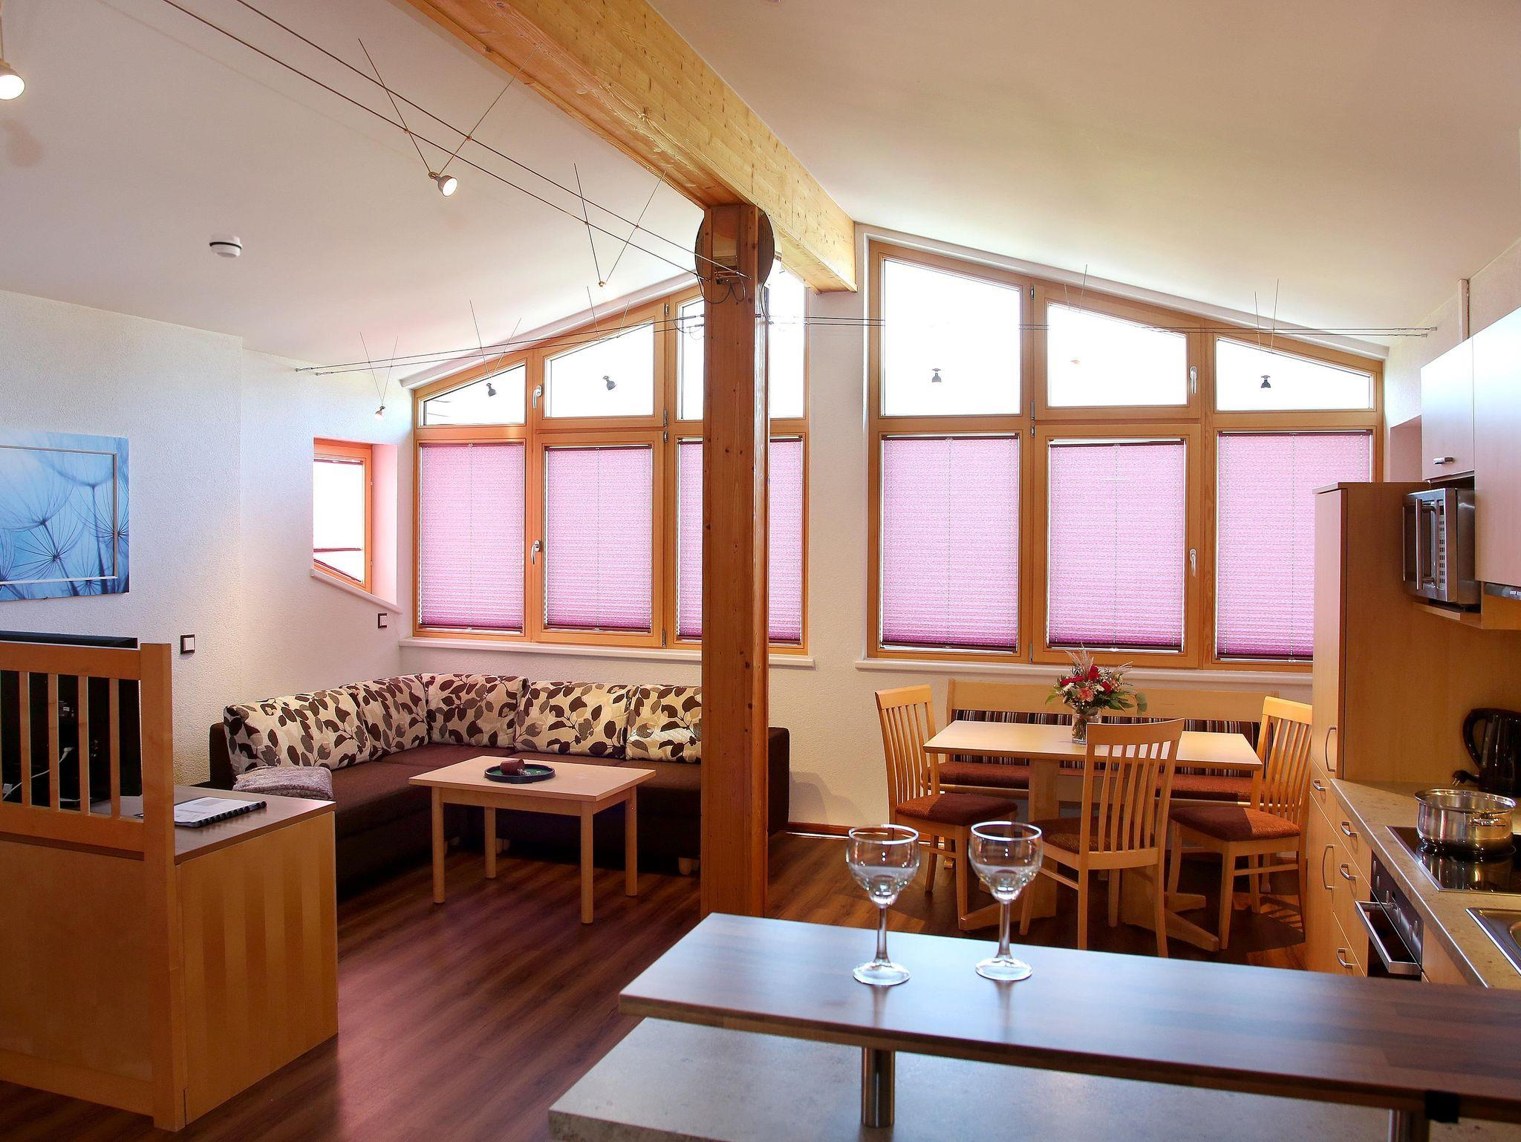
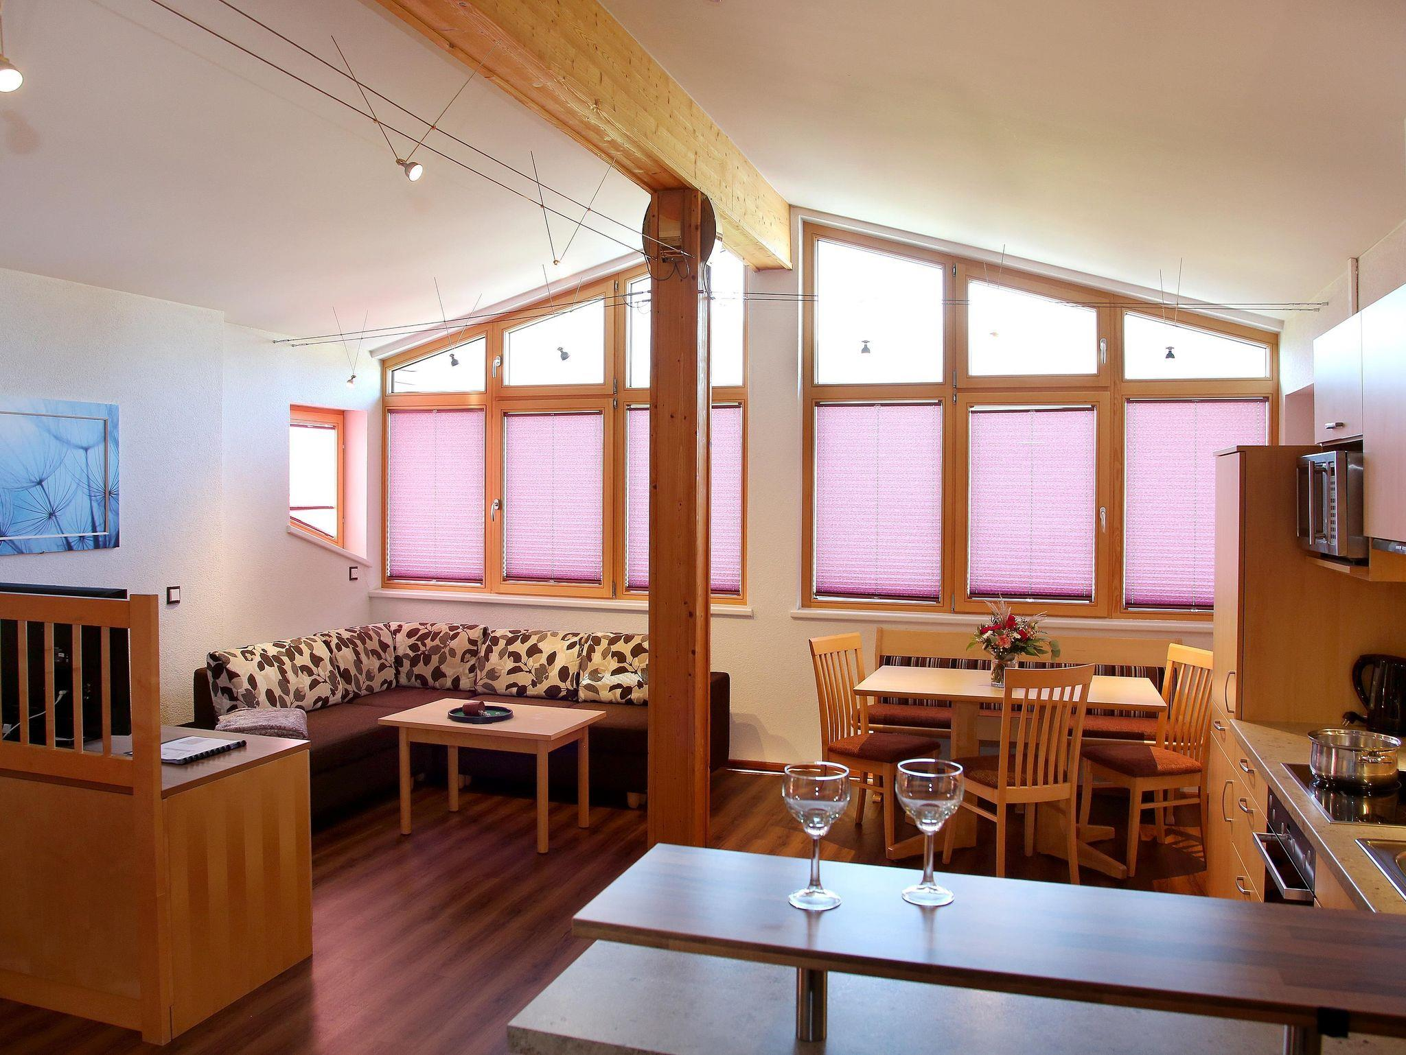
- smoke detector (226, 246)
